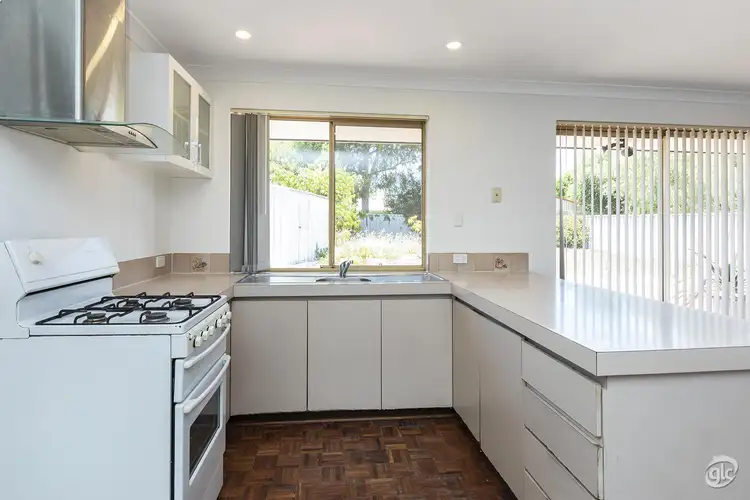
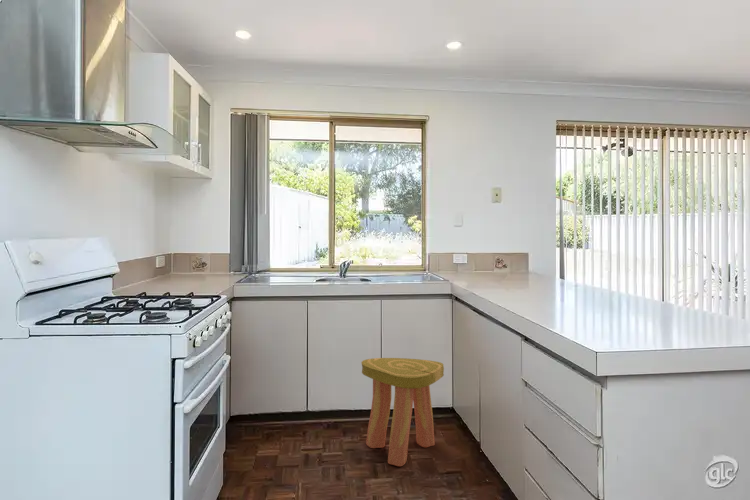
+ stool (406, 407)
